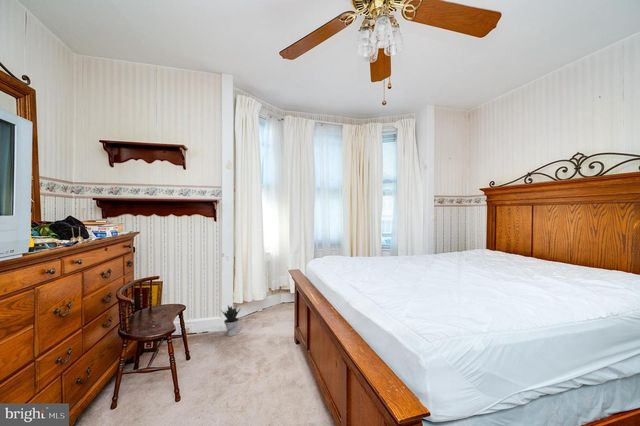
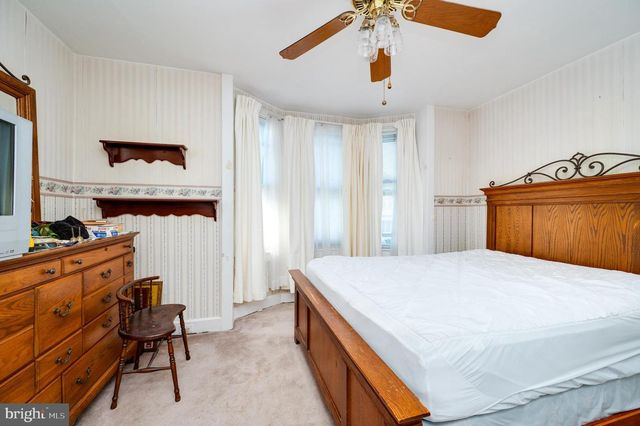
- potted plant (230, 319)
